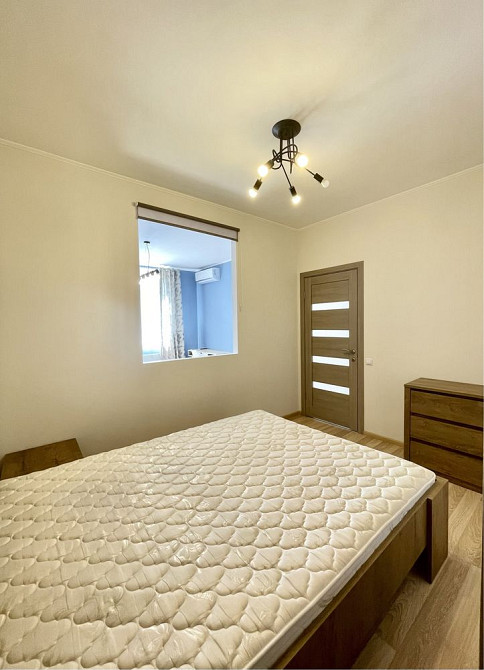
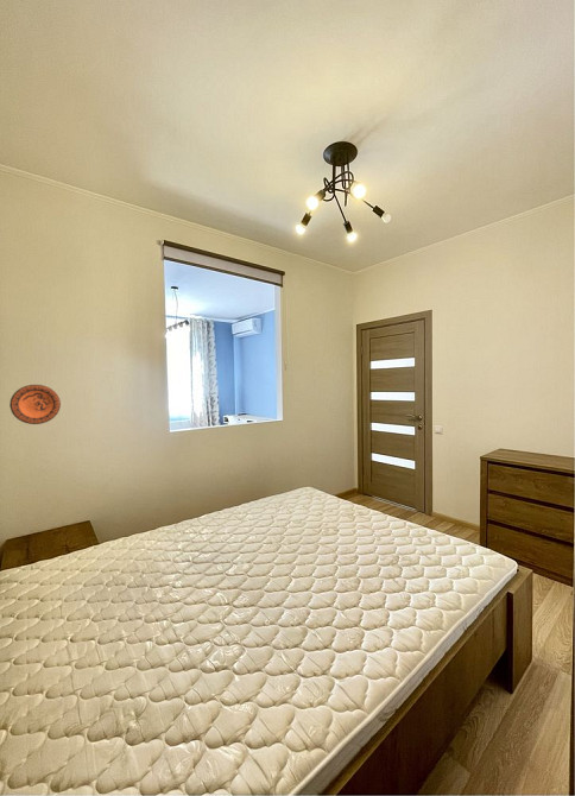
+ decorative plate (36, 404)
